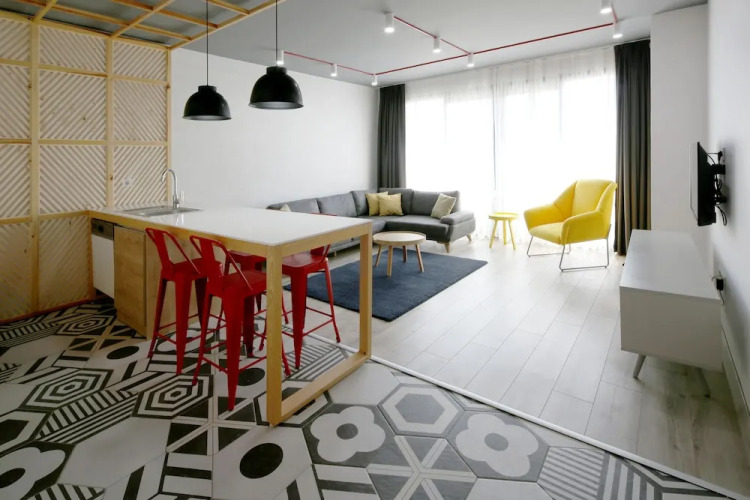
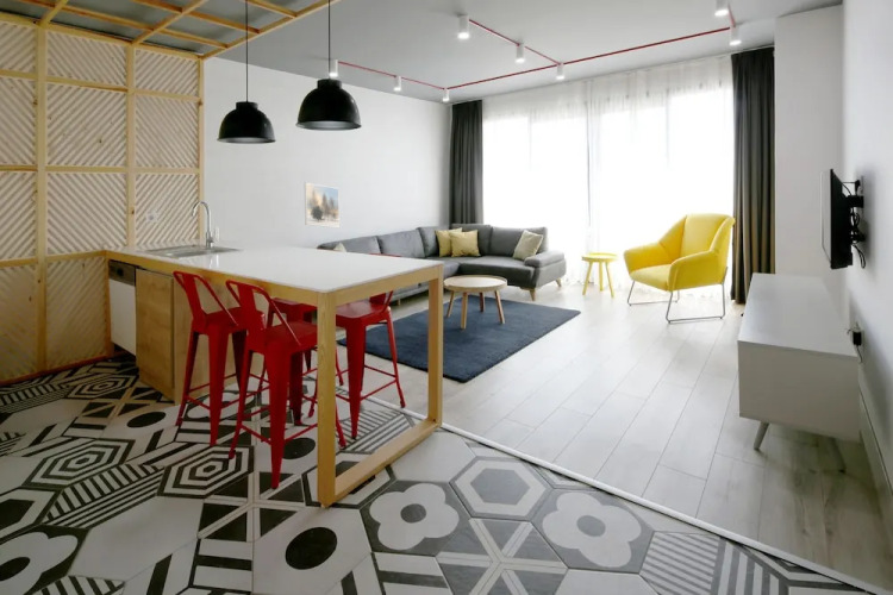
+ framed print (321, 206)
